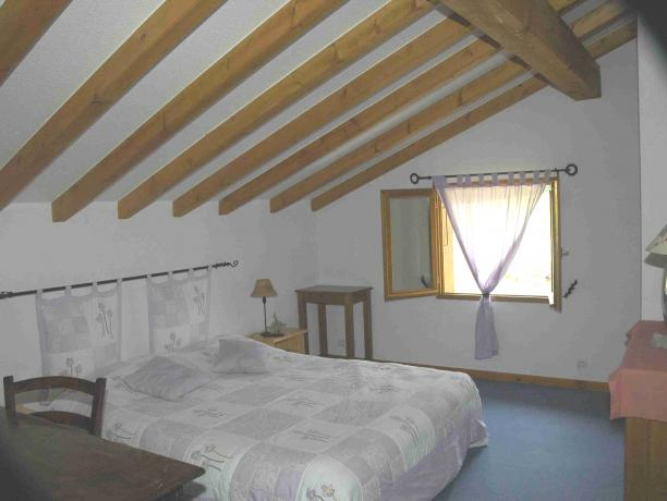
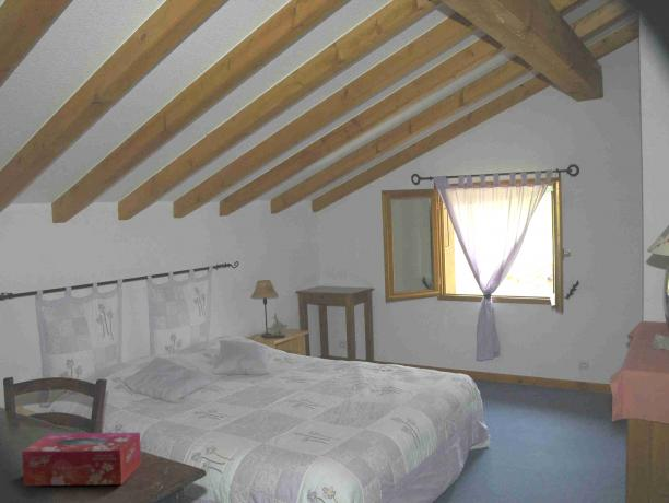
+ tissue box (83, 457)
